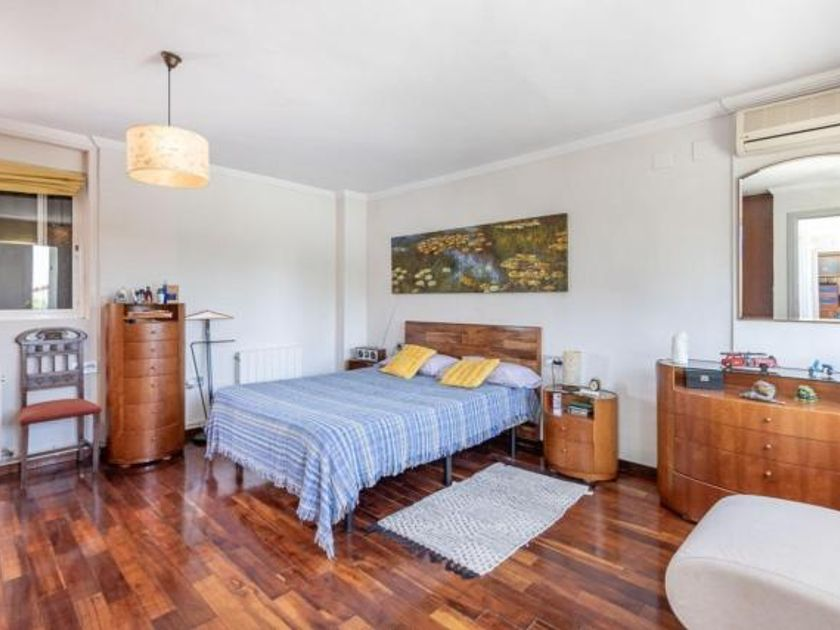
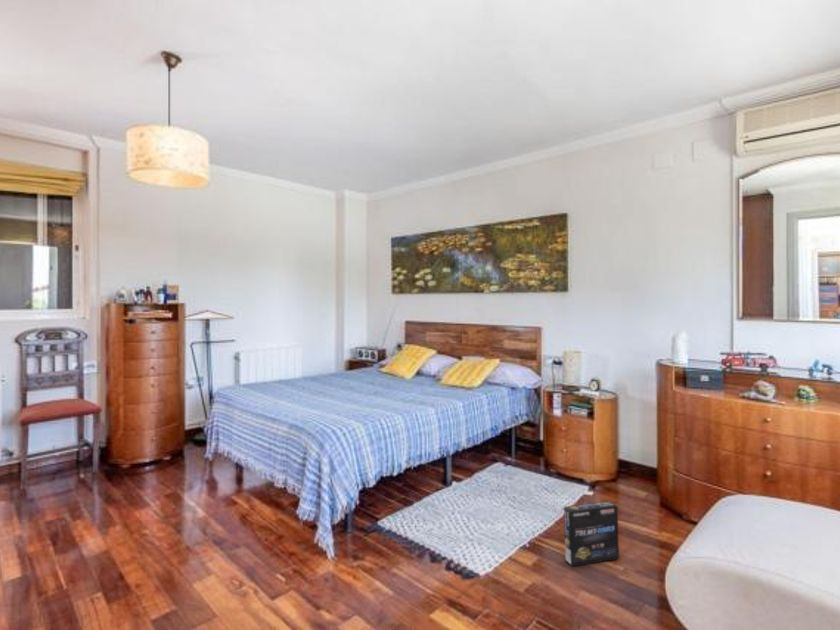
+ box (591, 532)
